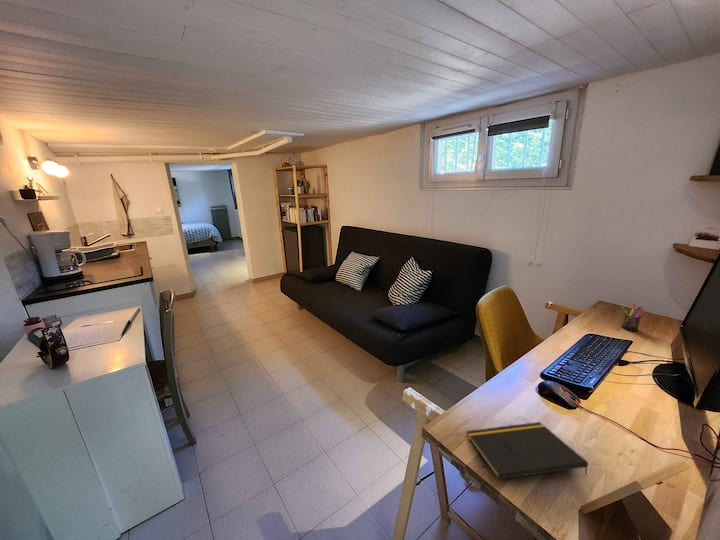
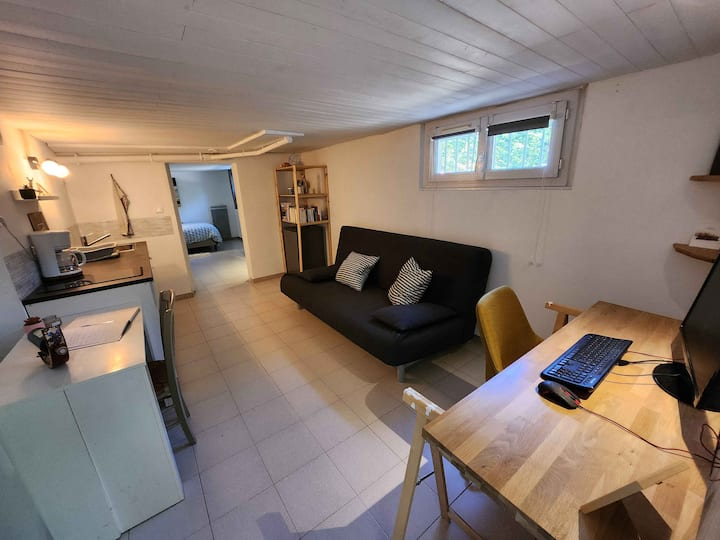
- pen holder (630, 316)
- notepad (521, 447)
